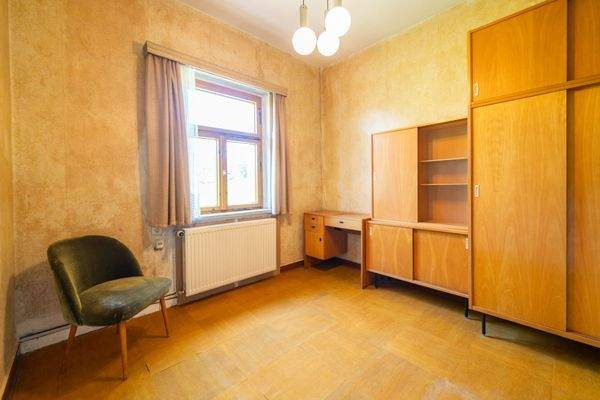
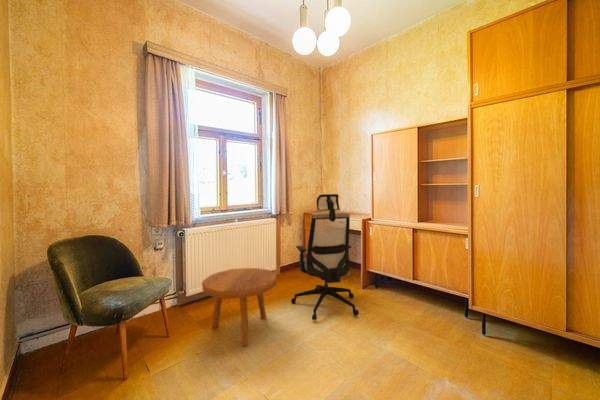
+ footstool (241, 303)
+ office chair (324, 249)
